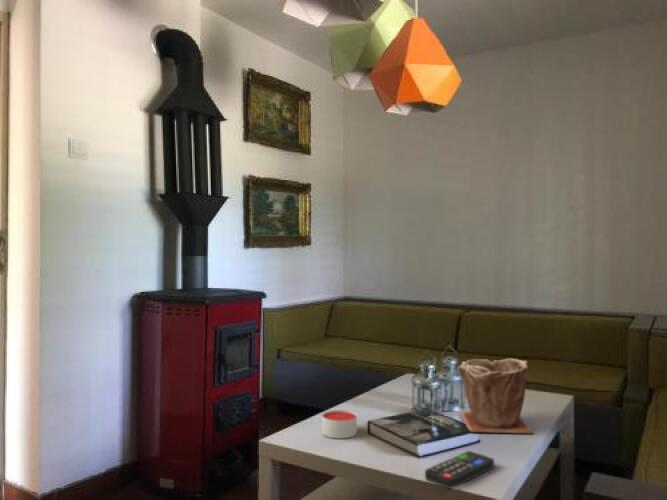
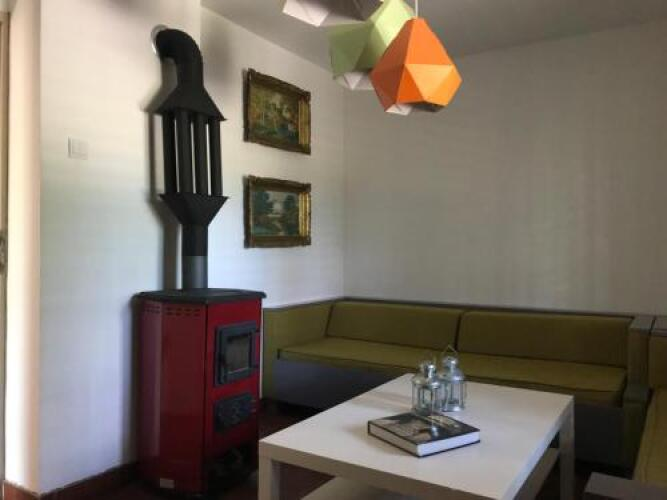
- remote control (460, 467)
- candle (339, 423)
- plant pot (494, 391)
